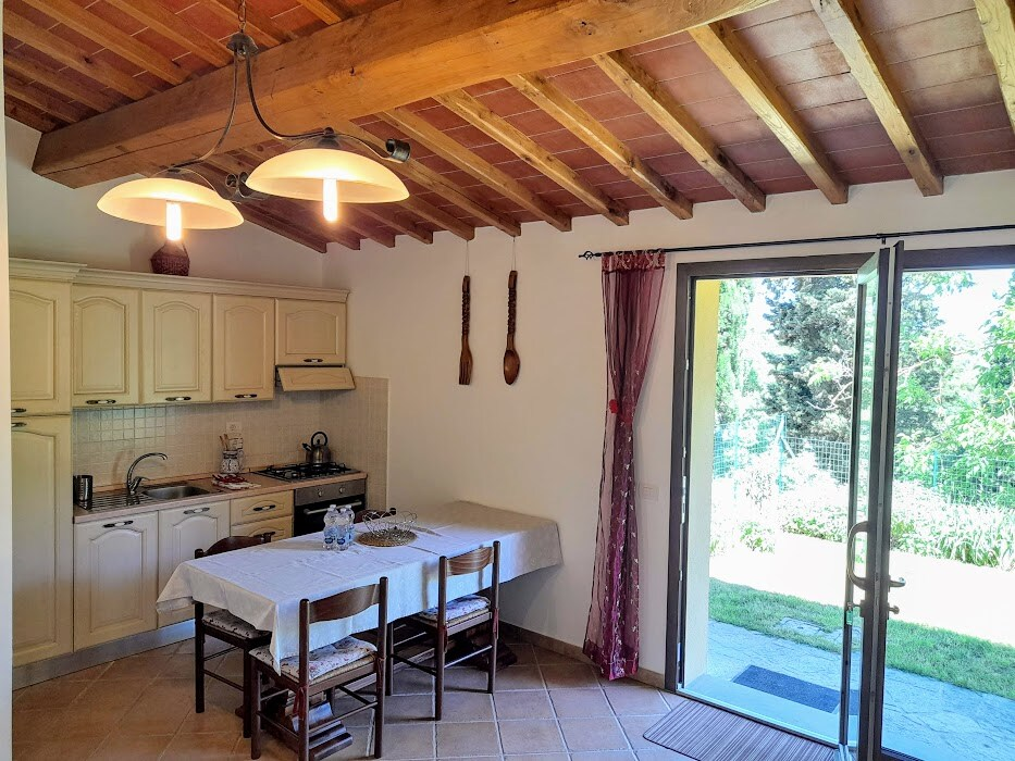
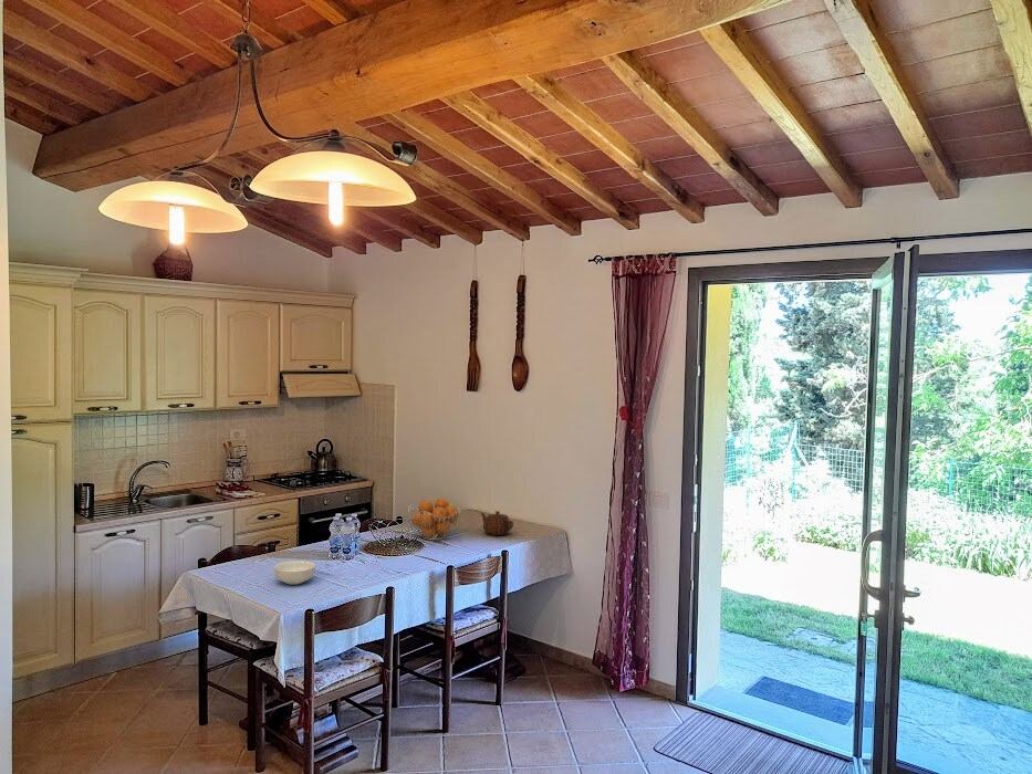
+ teapot (496, 522)
+ fruit basket (434, 517)
+ cereal bowl (294, 573)
